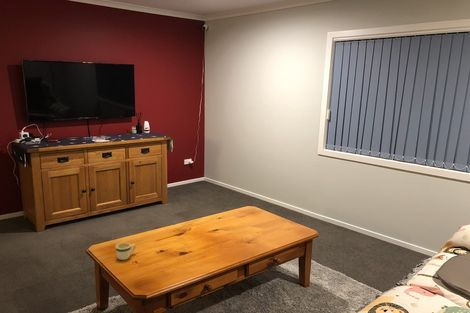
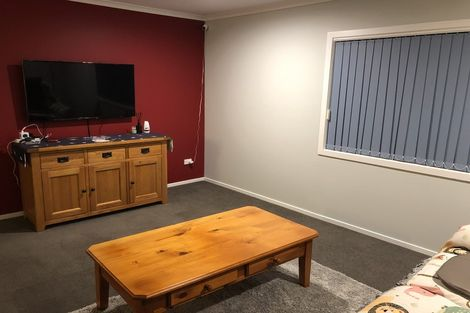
- mug (126, 250)
